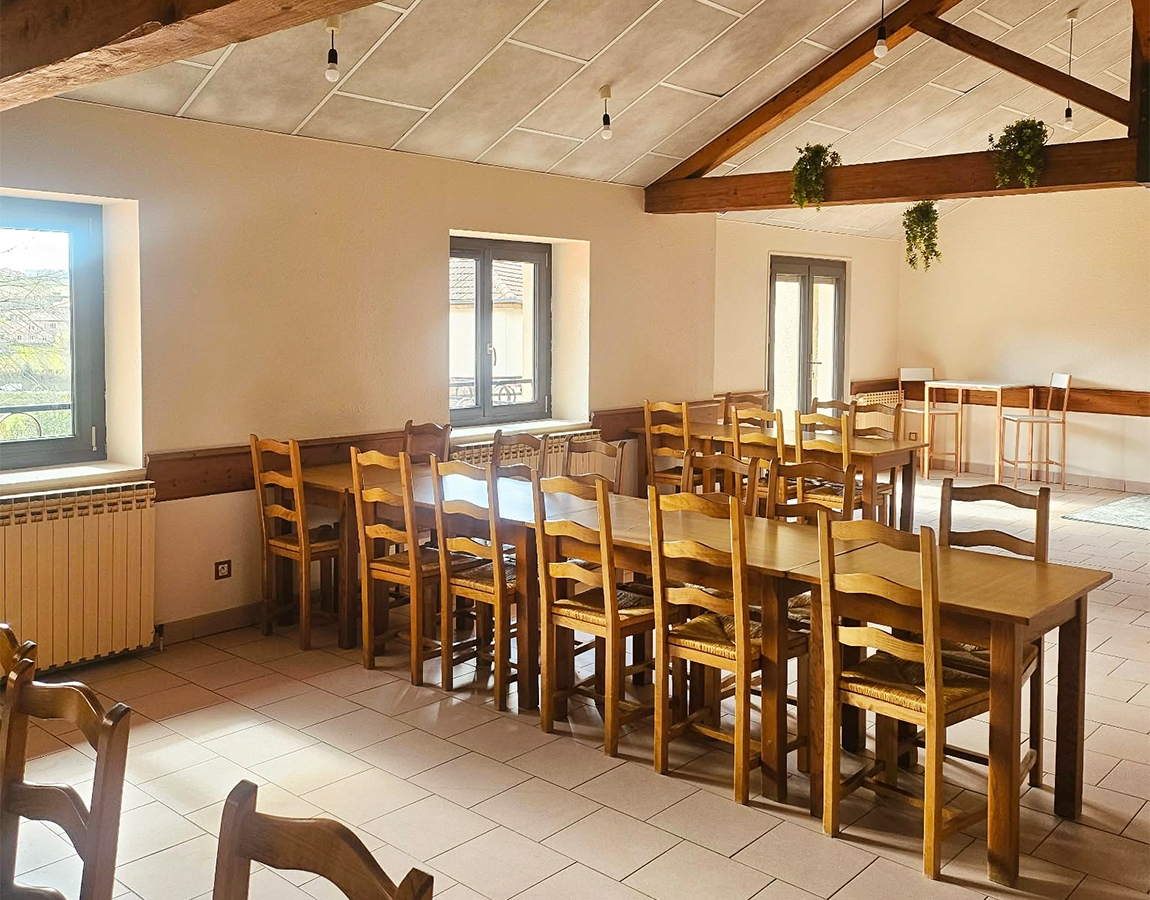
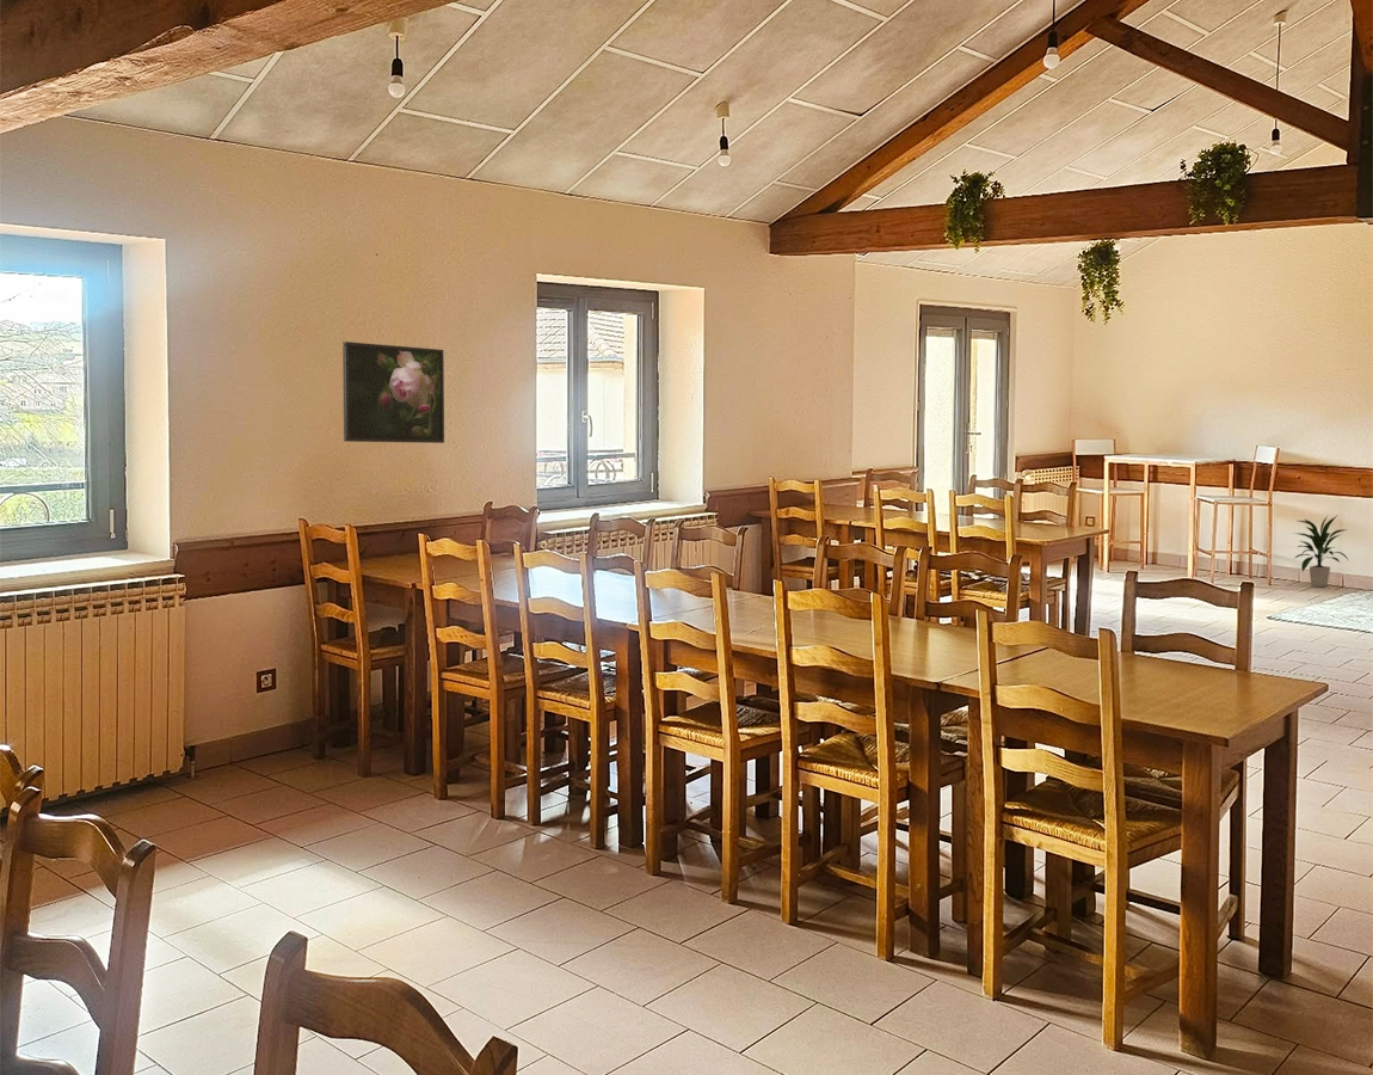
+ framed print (395, 394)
+ indoor plant (1318, 549)
